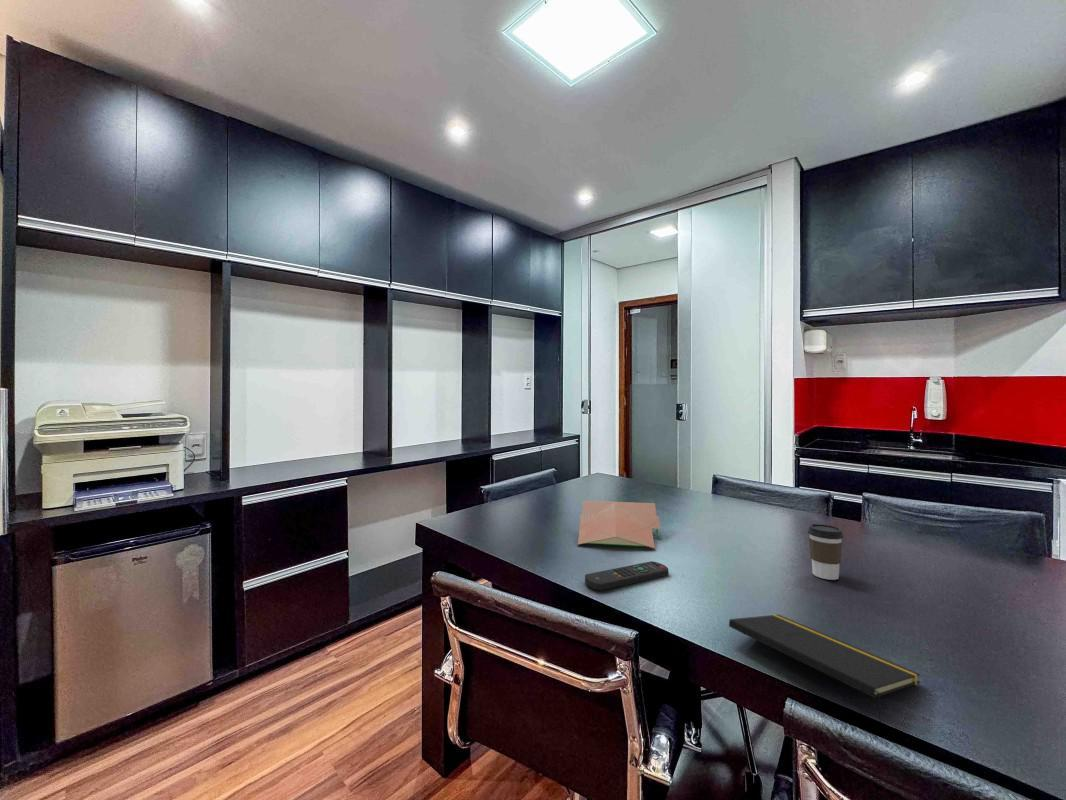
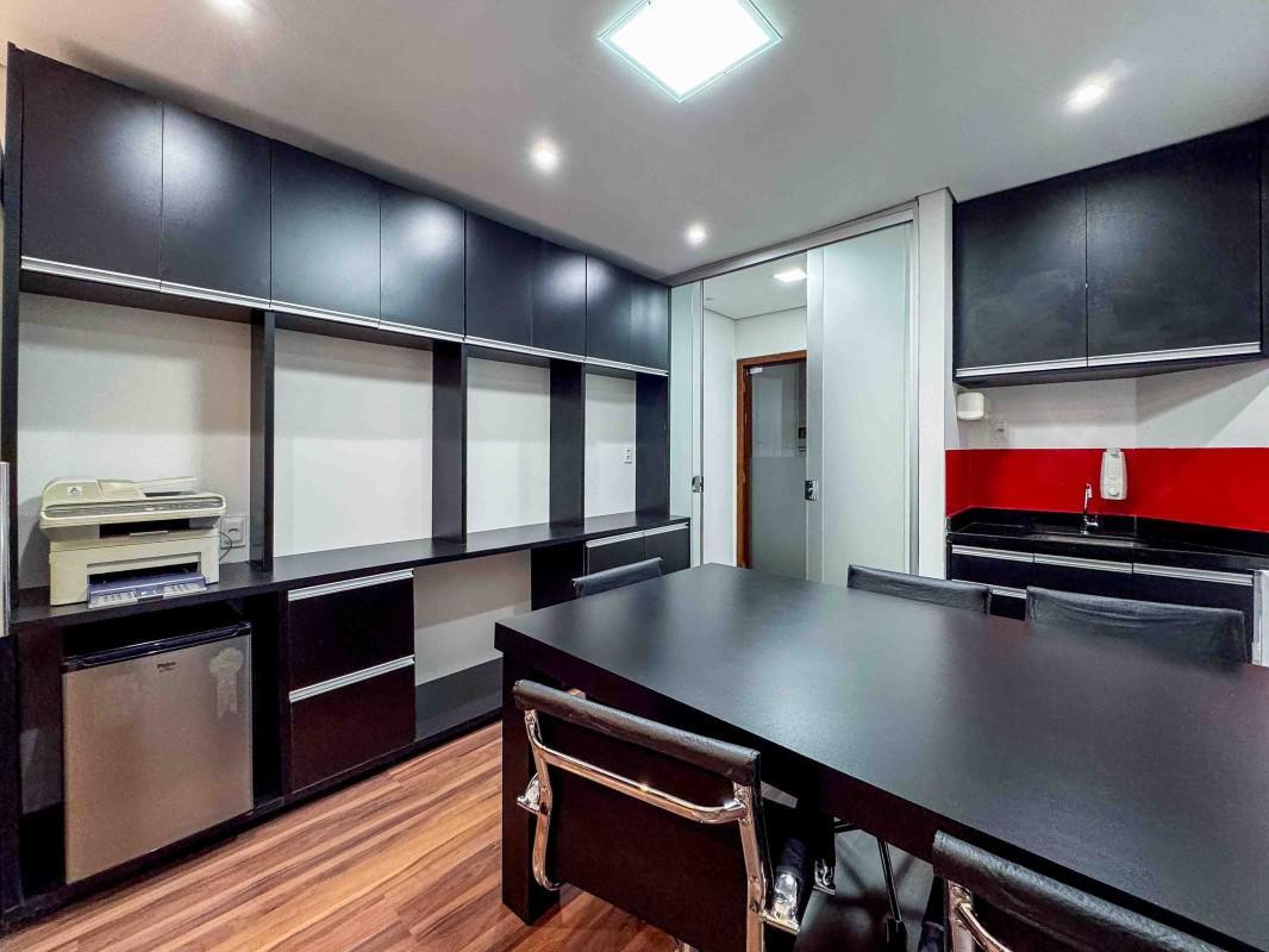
- remote control (627, 574)
- notepad (817, 648)
- papers (619, 523)
- coffee cup (825, 551)
